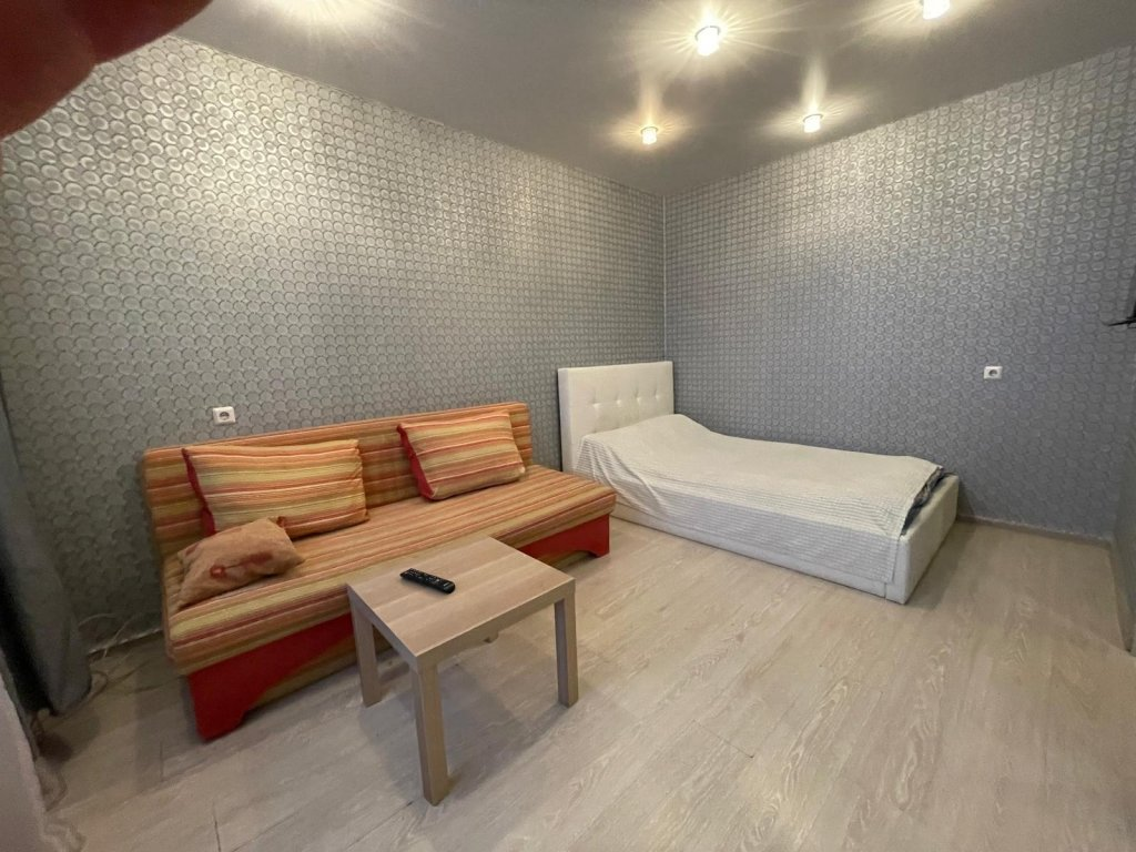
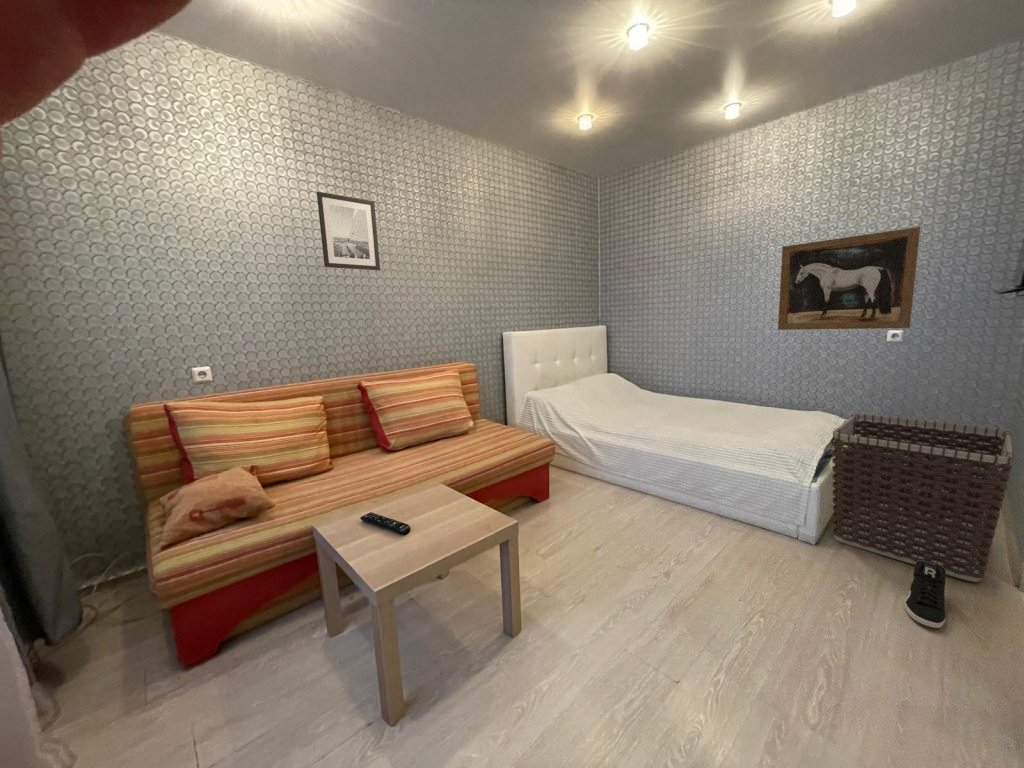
+ wall art (350, 233)
+ clothes hamper (912, 486)
+ wall art (841, 284)
+ sneaker (925, 587)
